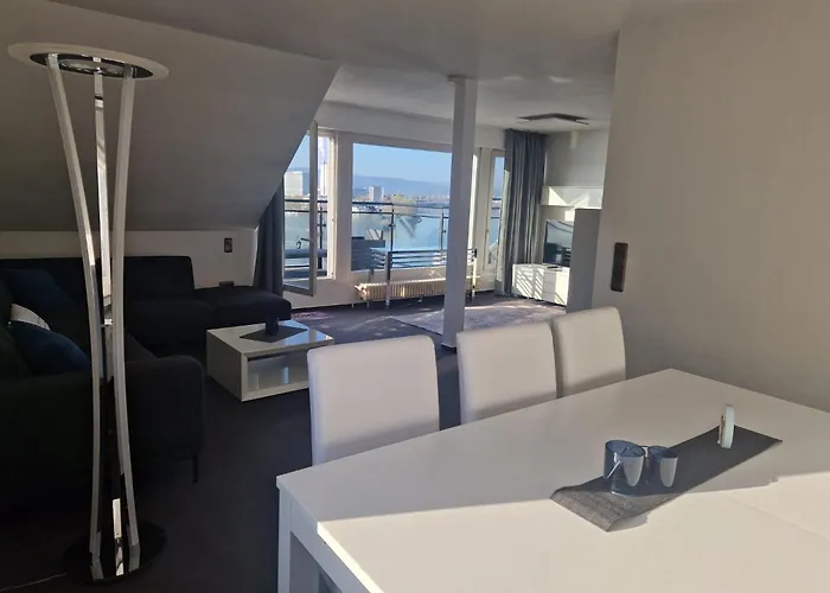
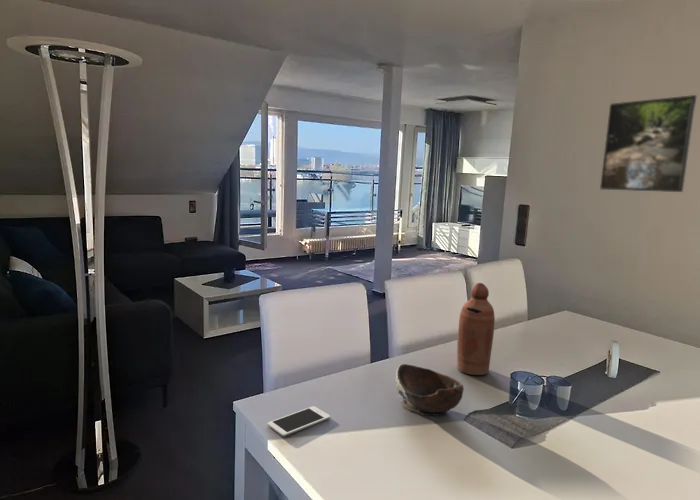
+ bottle (476, 326)
+ bowl (426, 388)
+ cell phone (299, 420)
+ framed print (644, 145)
